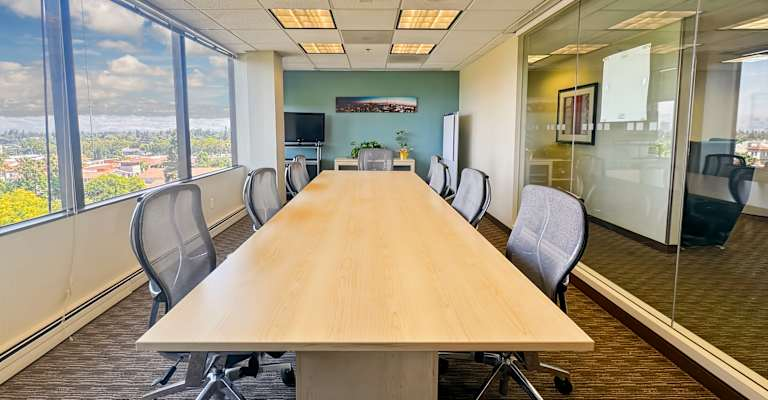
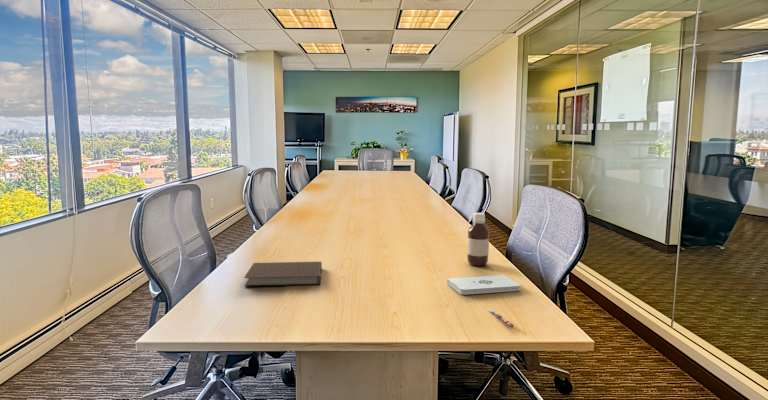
+ notebook (285, 272)
+ bottle (478, 238)
+ notepad (483, 284)
+ pen (500, 317)
